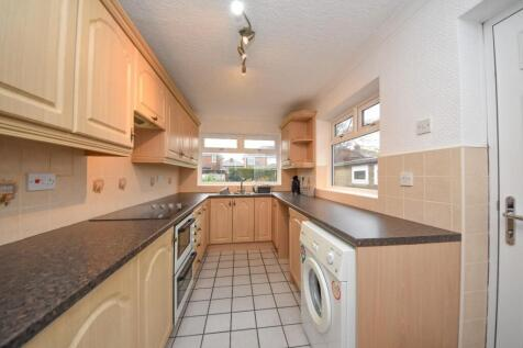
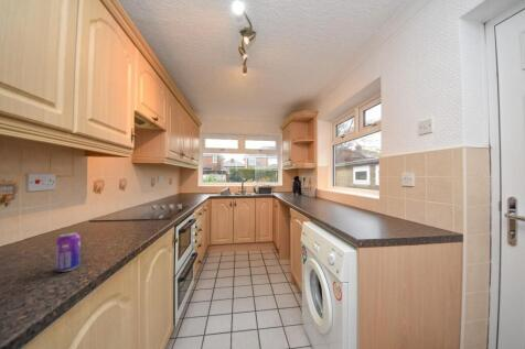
+ beverage can (67, 251)
